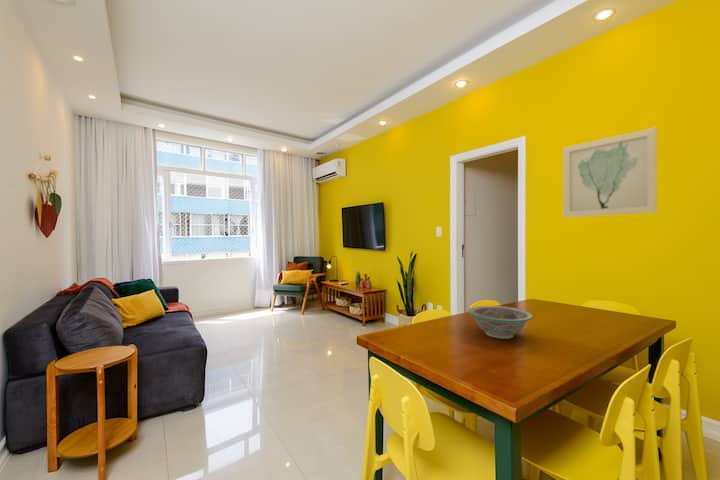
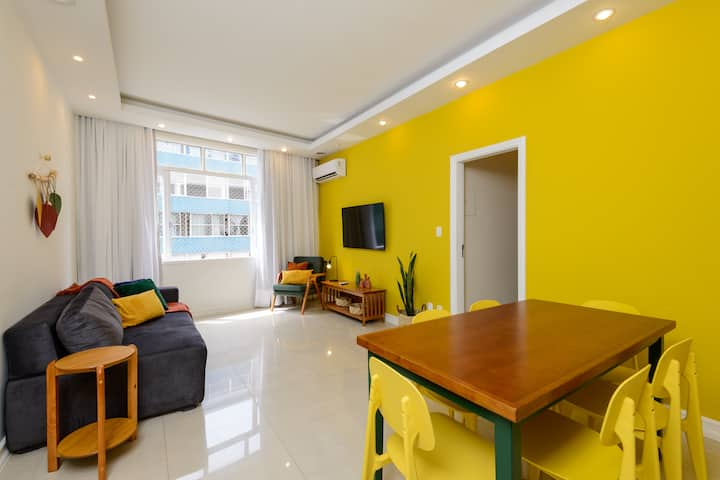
- wall art (605, 176)
- bowl (499, 323)
